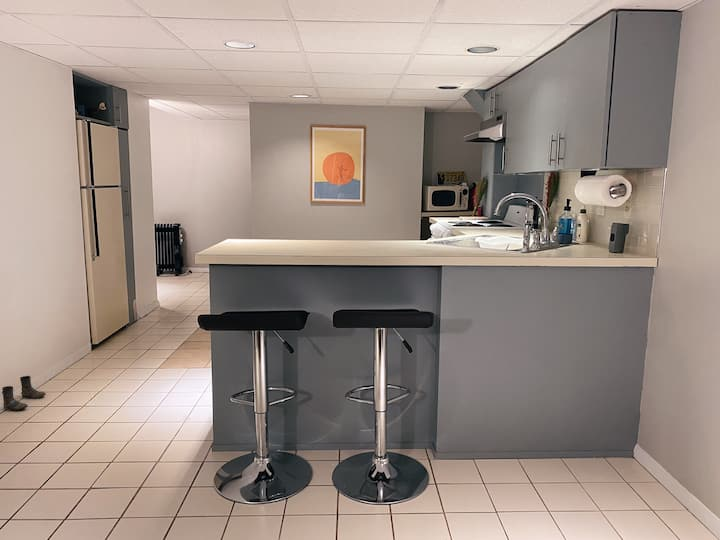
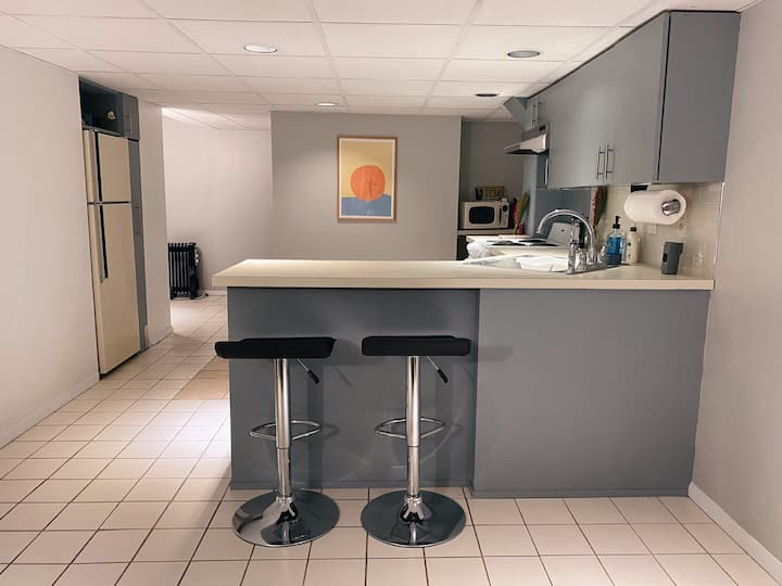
- boots (24, 392)
